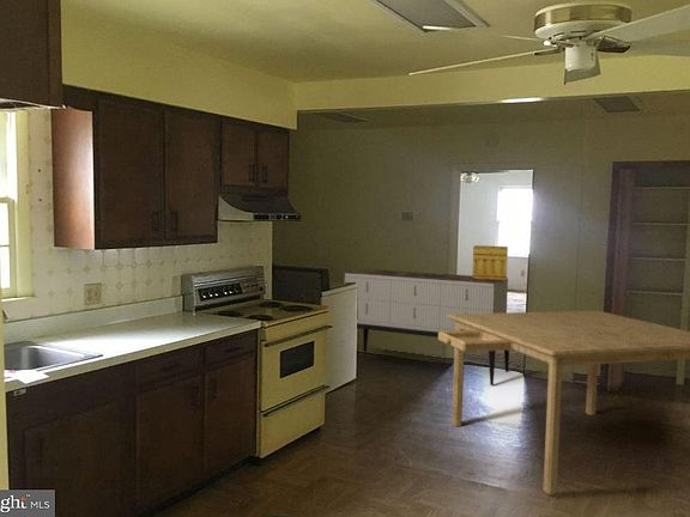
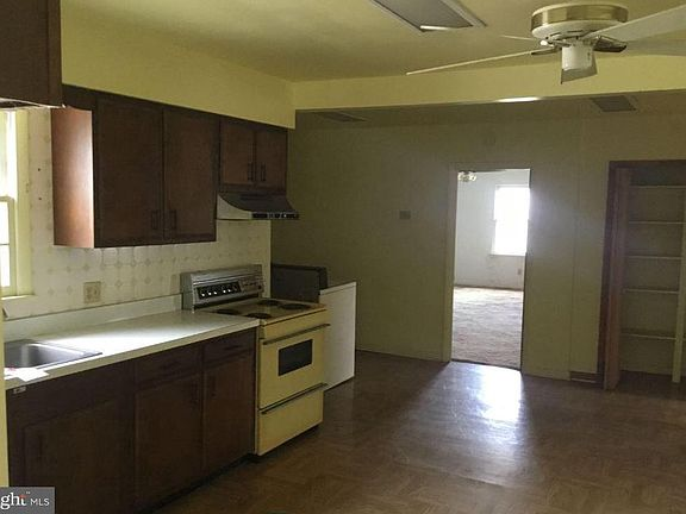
- sideboard (423, 321)
- decorative box (490, 262)
- dining table (555, 389)
